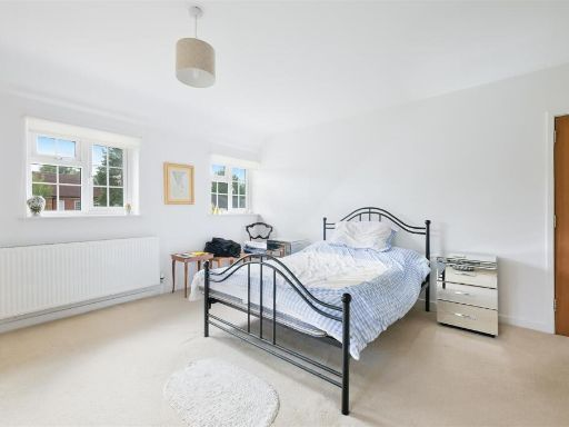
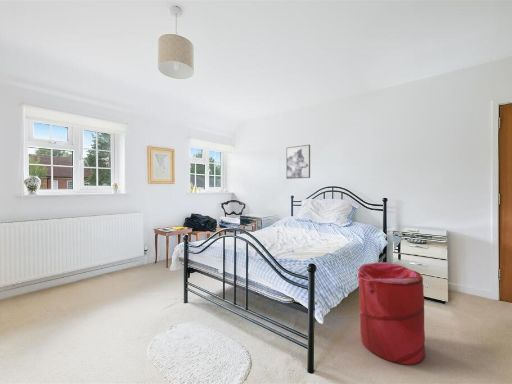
+ laundry hamper (389, 307)
+ wall art (297, 162)
